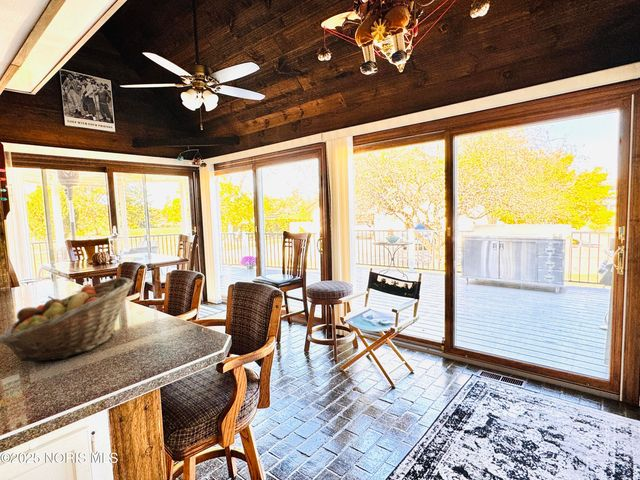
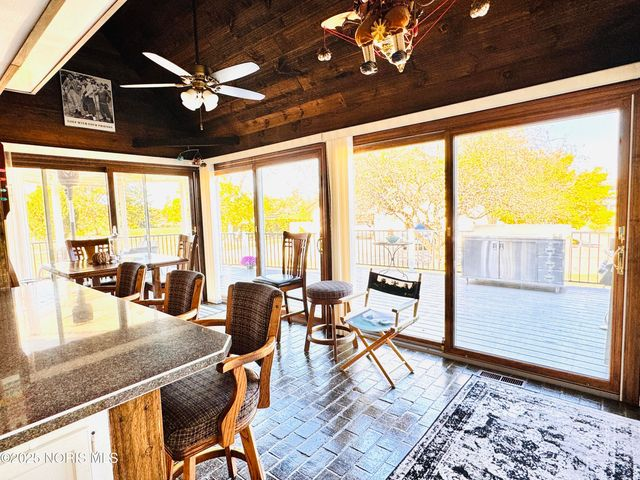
- fruit basket (74, 314)
